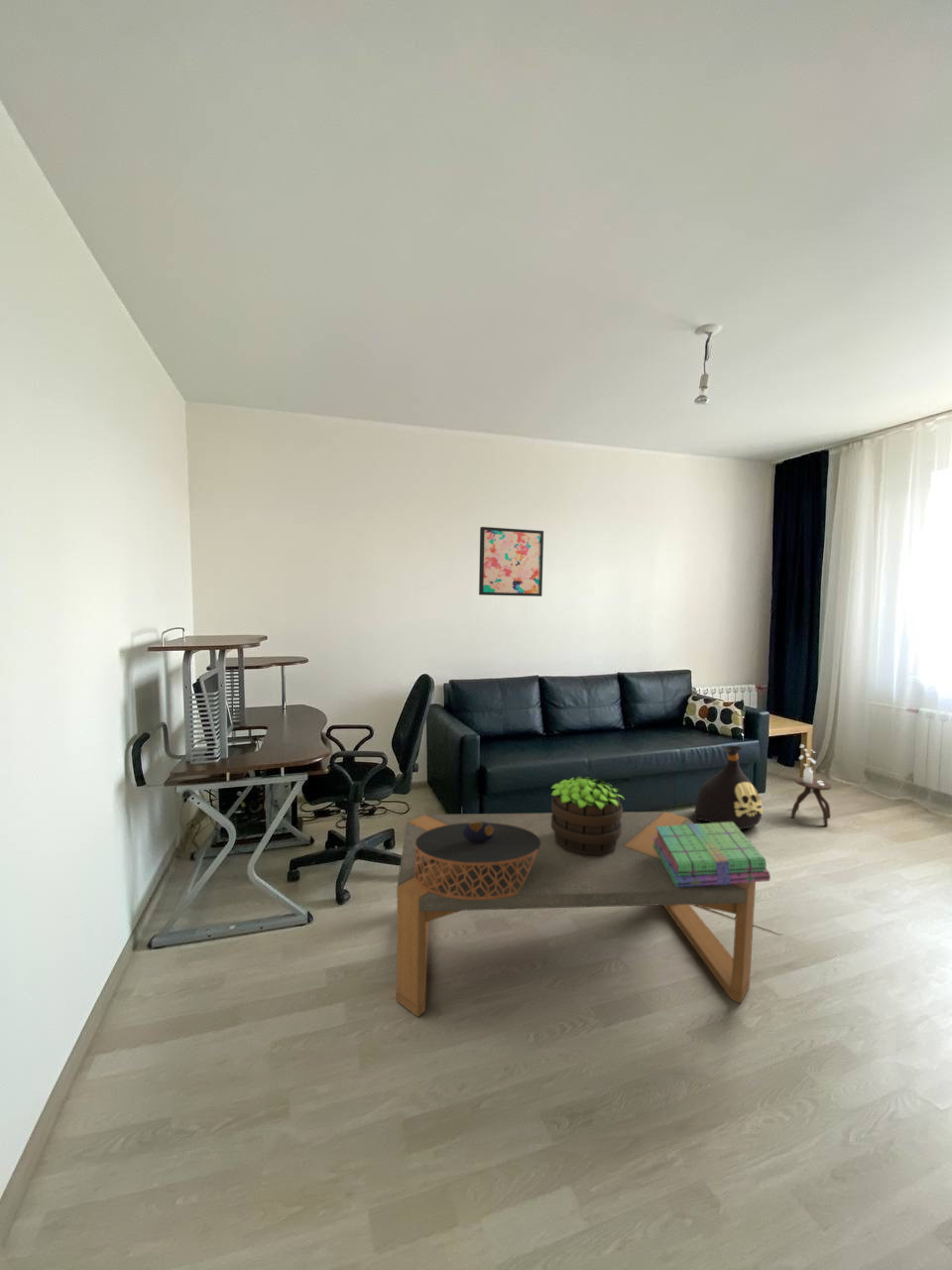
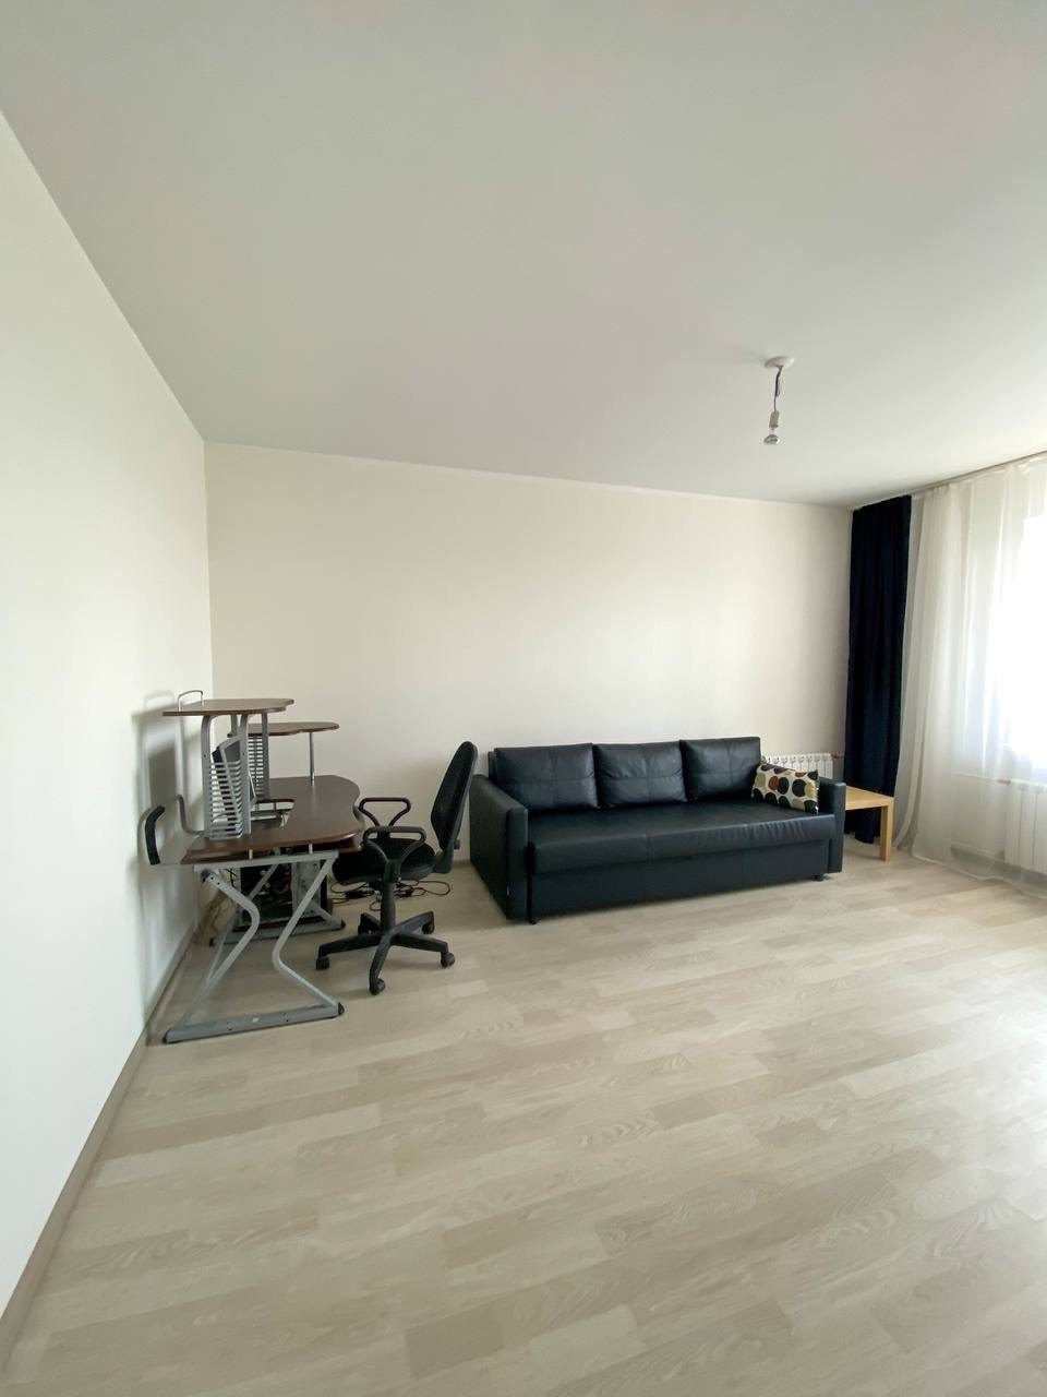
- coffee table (478, 847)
- wall art (512, 562)
- coffee table (562, 896)
- stack of books (707, 857)
- potted plant (586, 810)
- bag (730, 784)
- side table (812, 780)
